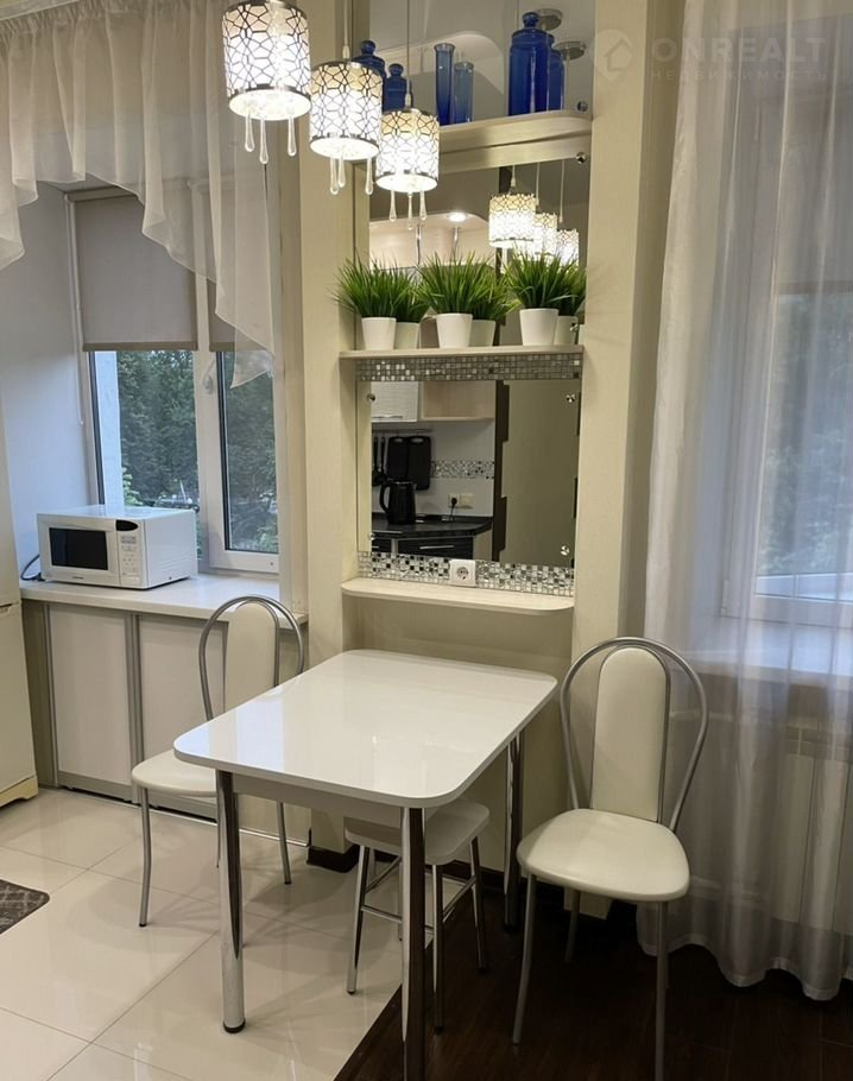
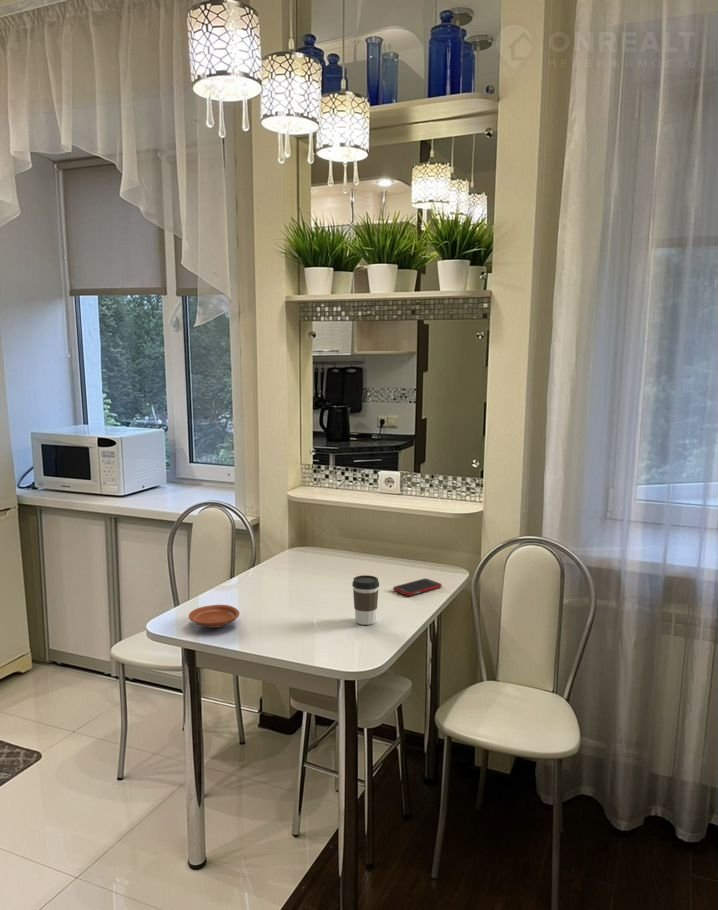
+ coffee cup (365, 600)
+ cell phone (417, 587)
+ plate (214, 618)
